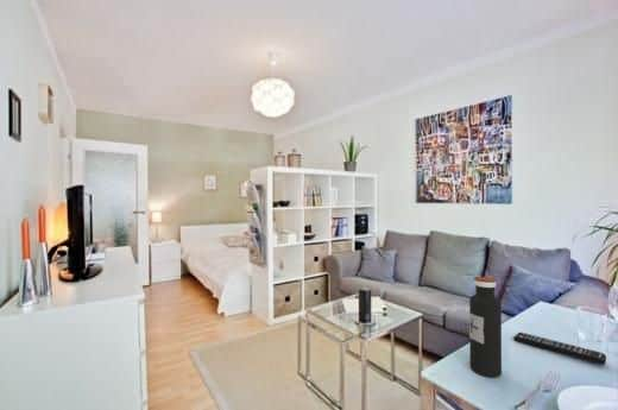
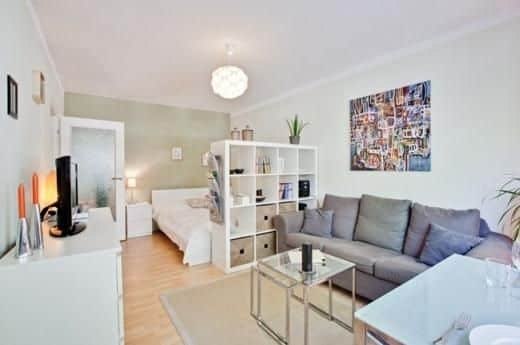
- water bottle (485, 323)
- remote control (556, 347)
